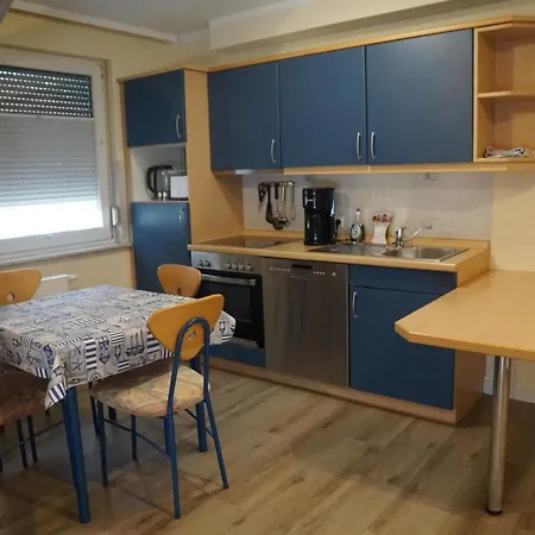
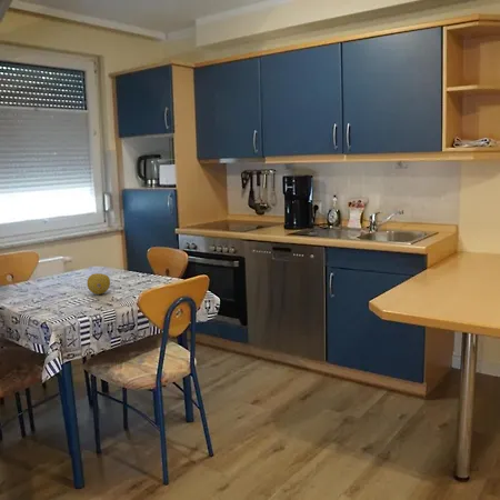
+ fruit (98, 283)
